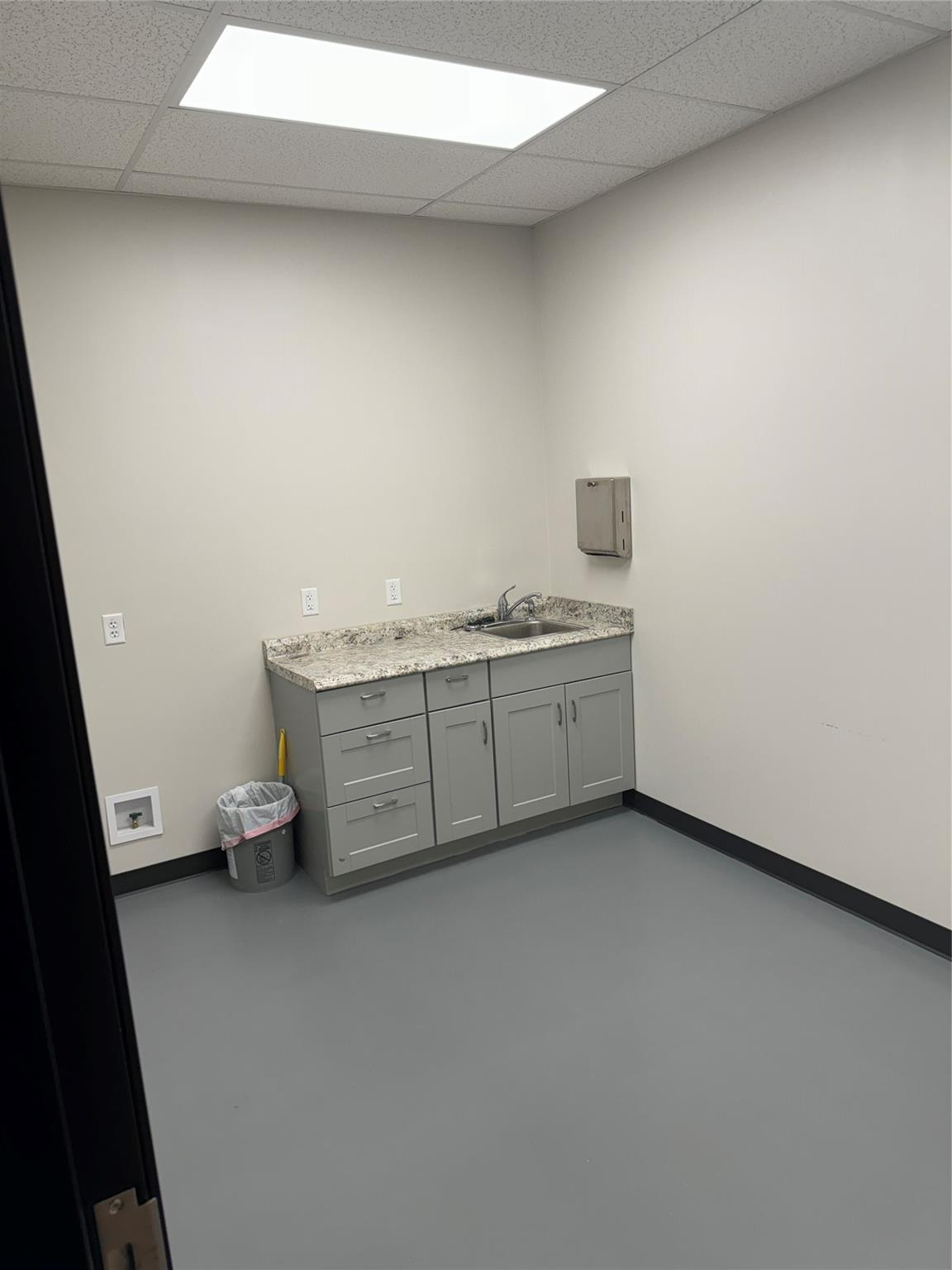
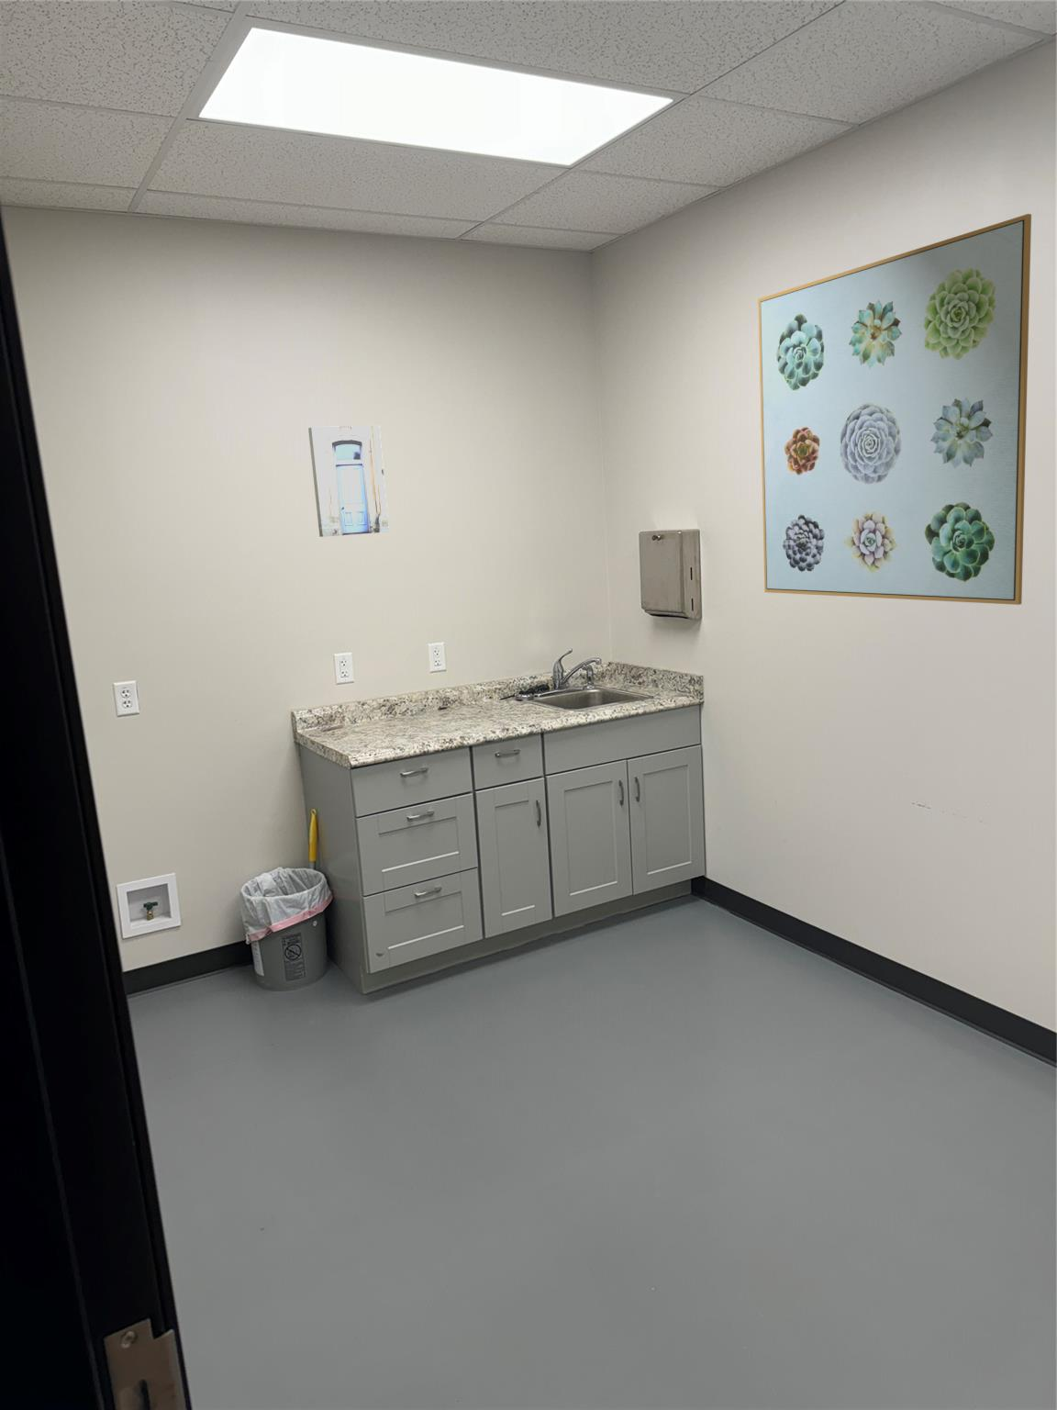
+ wall art (875, 434)
+ wall art (349, 481)
